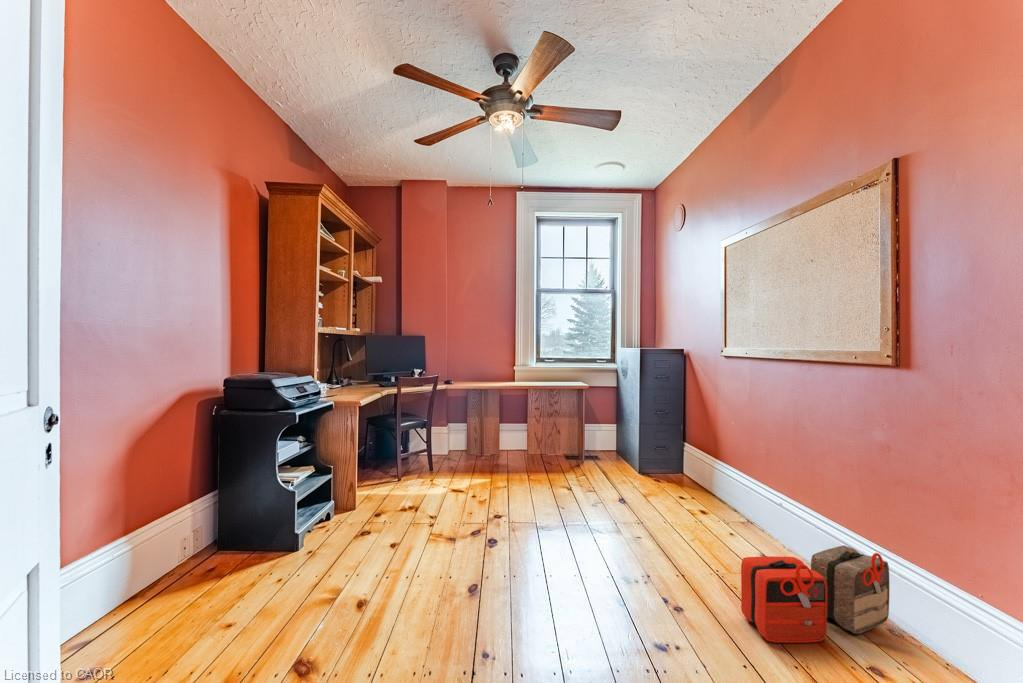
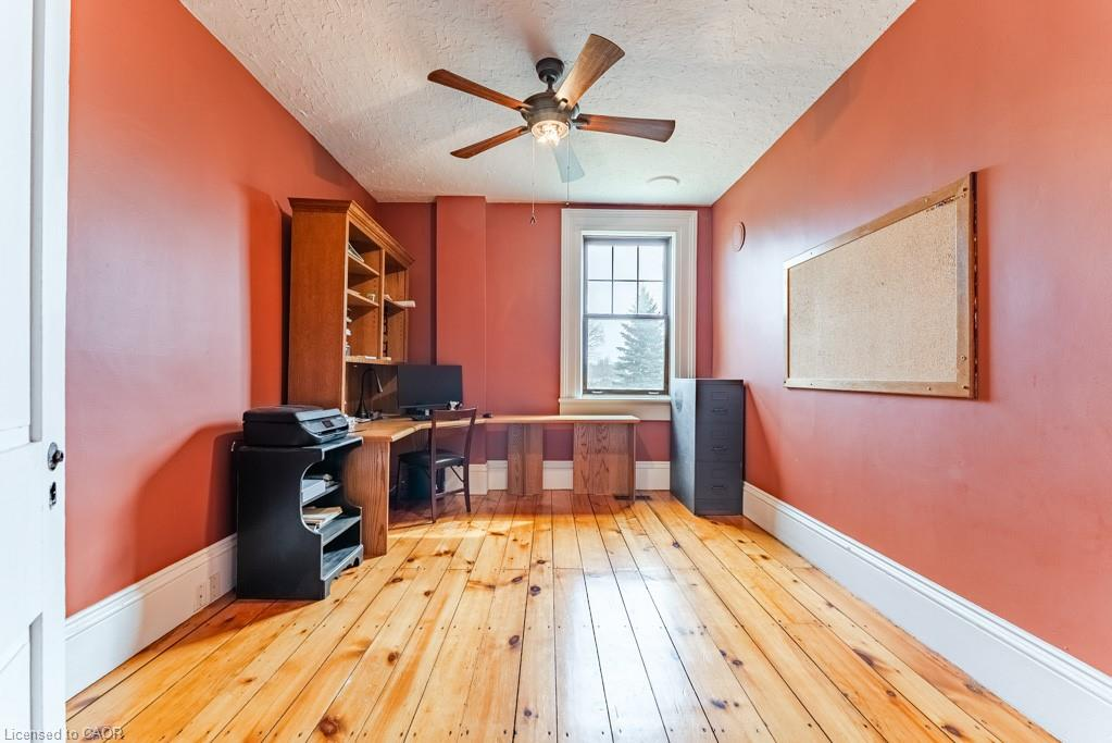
- first aid kit (816, 584)
